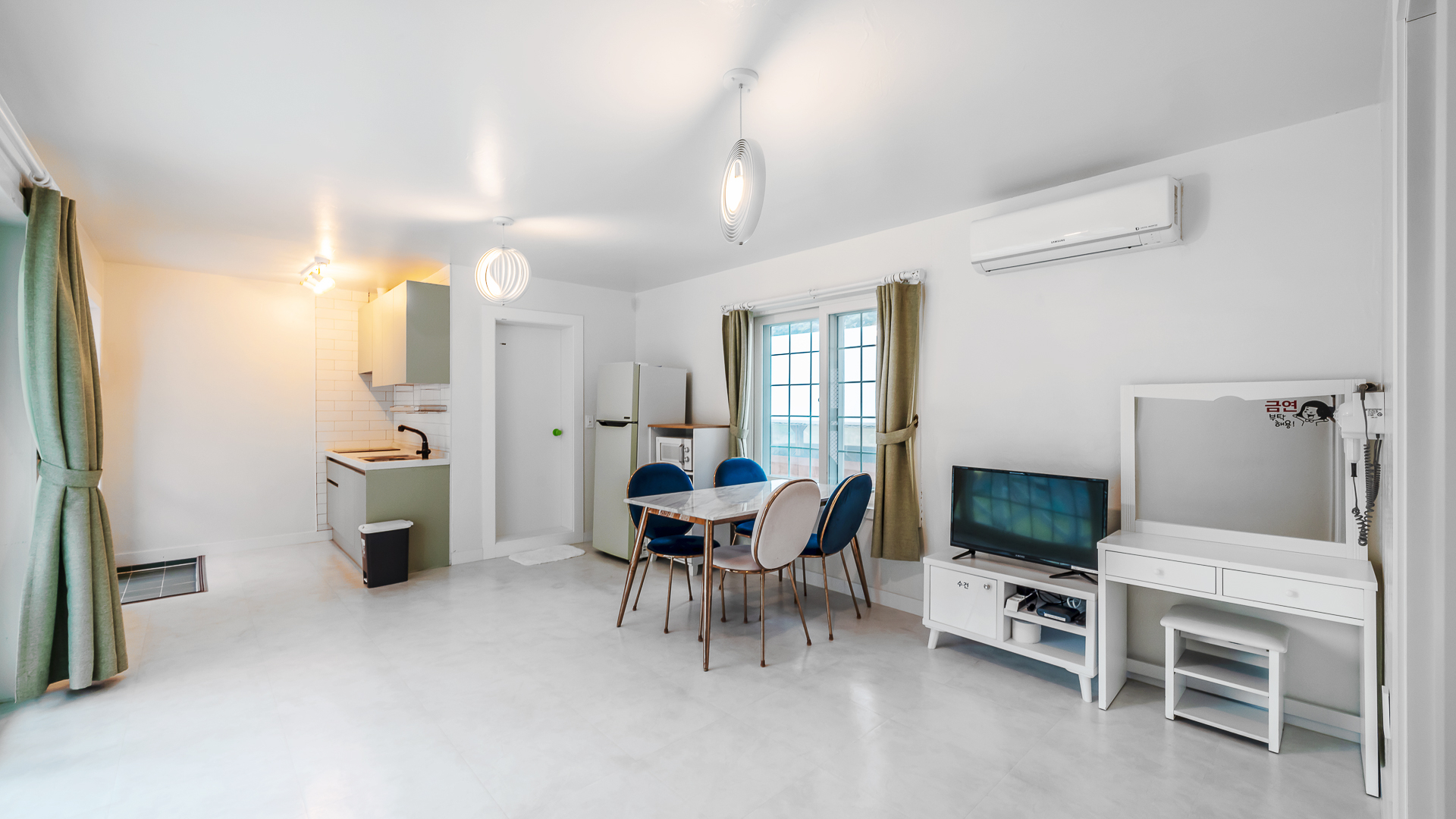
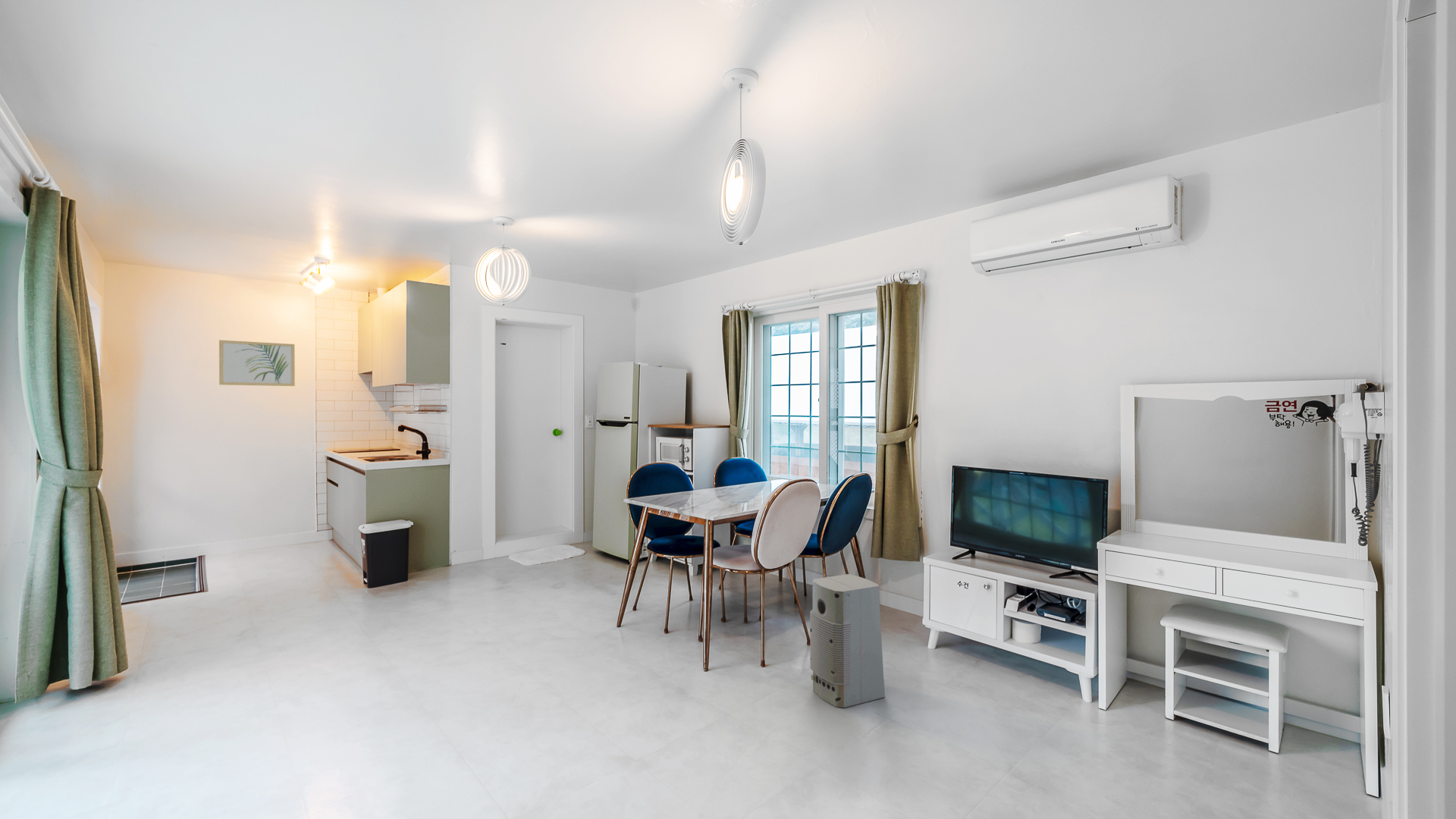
+ wall art (258, 363)
+ air purifier (846, 637)
